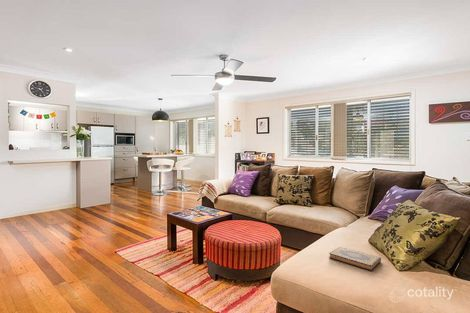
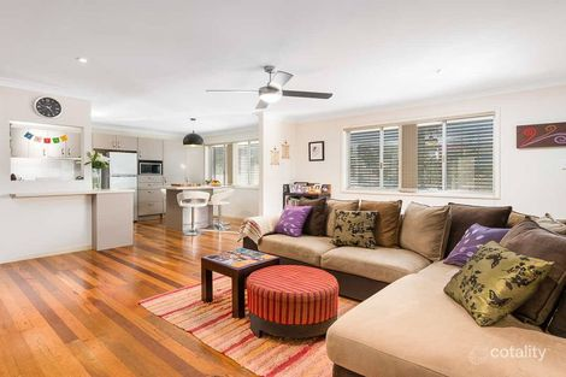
- hardback book (354, 257)
